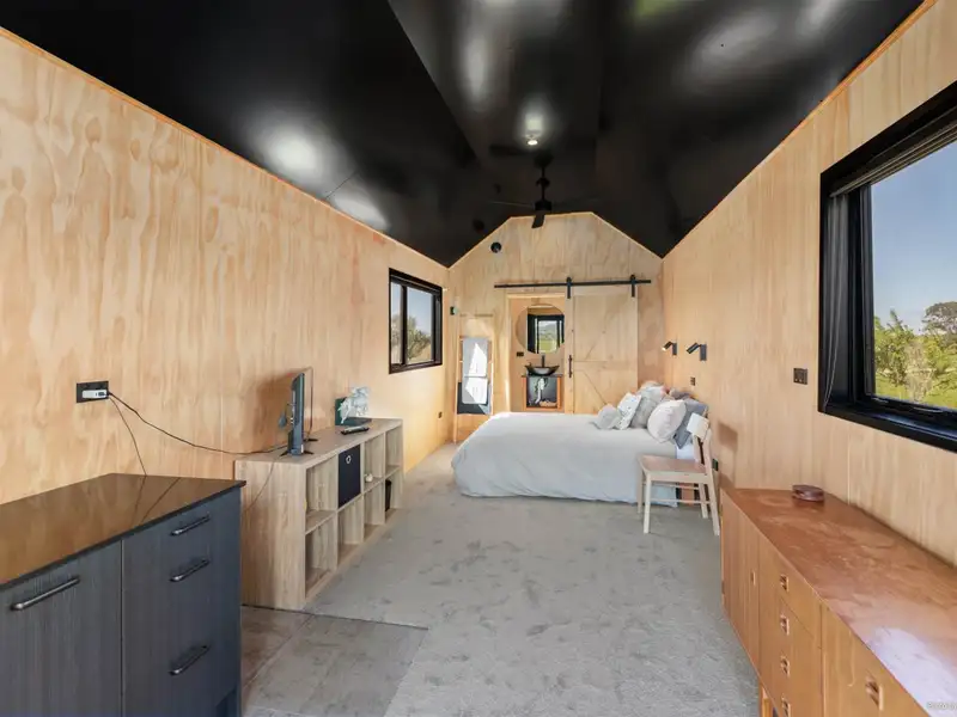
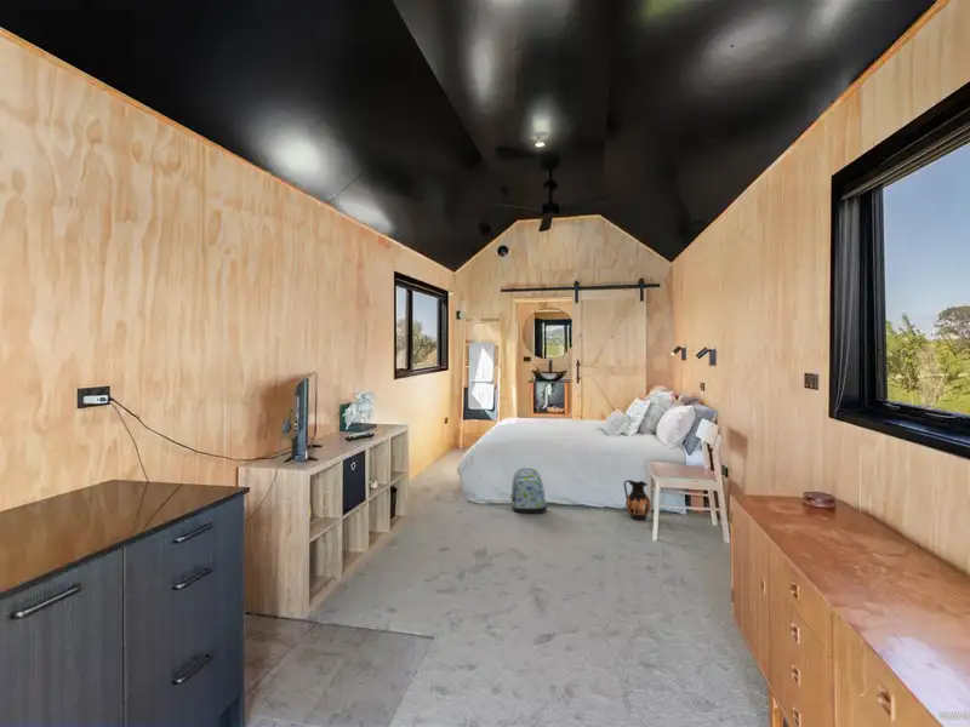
+ backpack (527, 490)
+ ceramic jug (637, 499)
